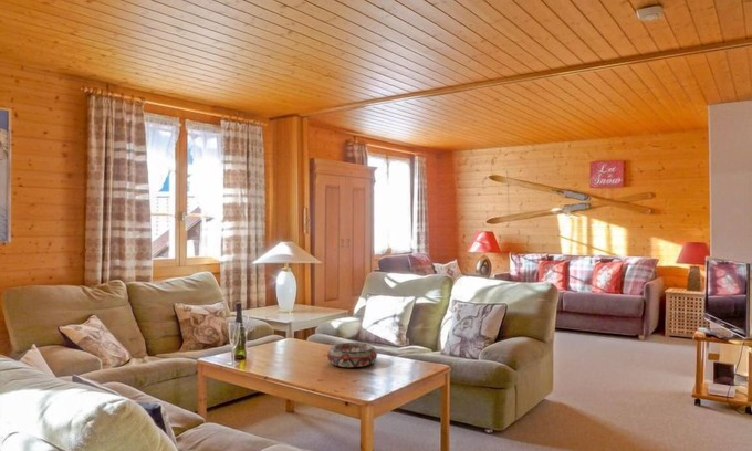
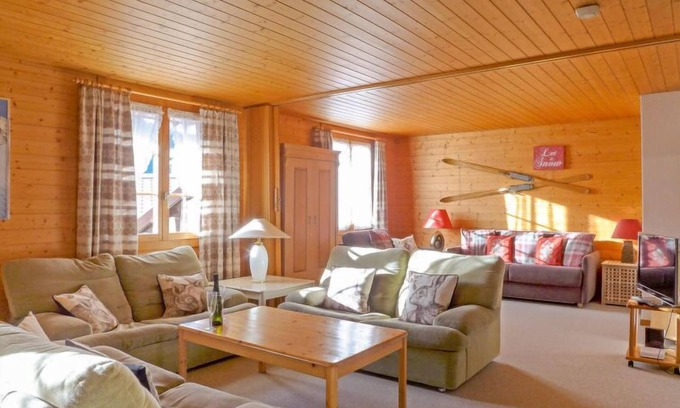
- decorative bowl (352, 355)
